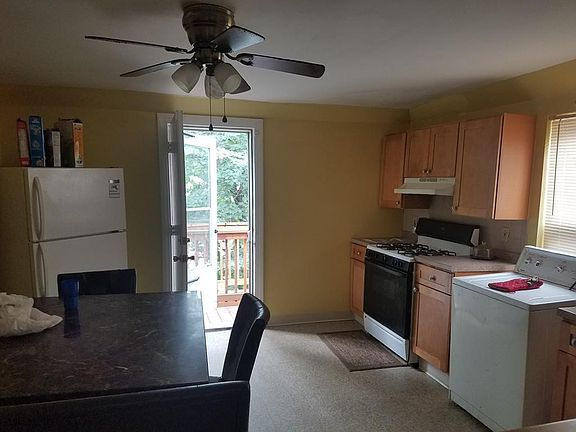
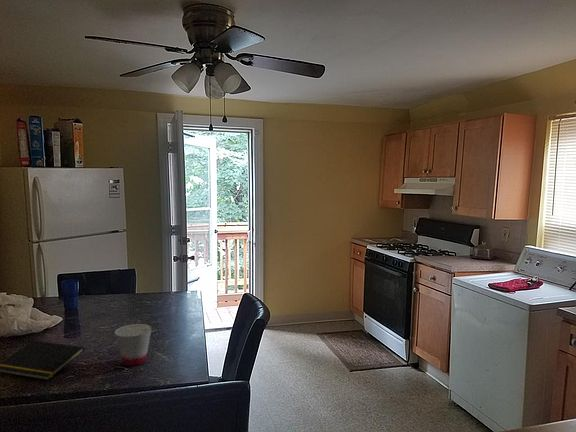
+ notepad (40, 358)
+ cup (134, 345)
